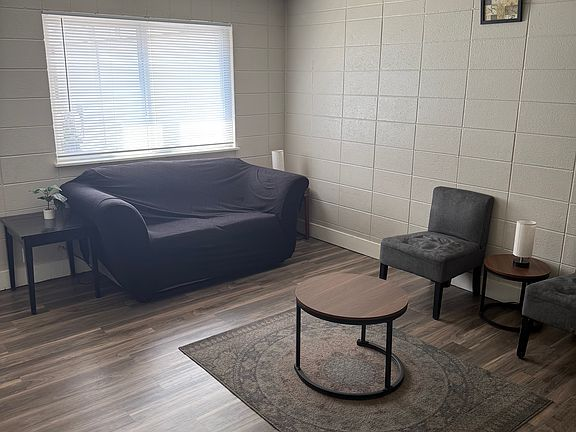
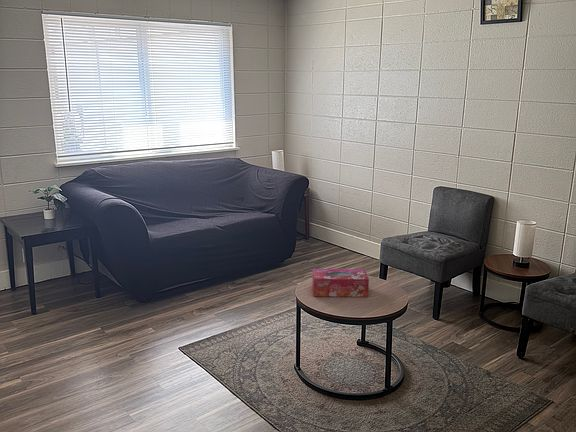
+ tissue box (339, 282)
